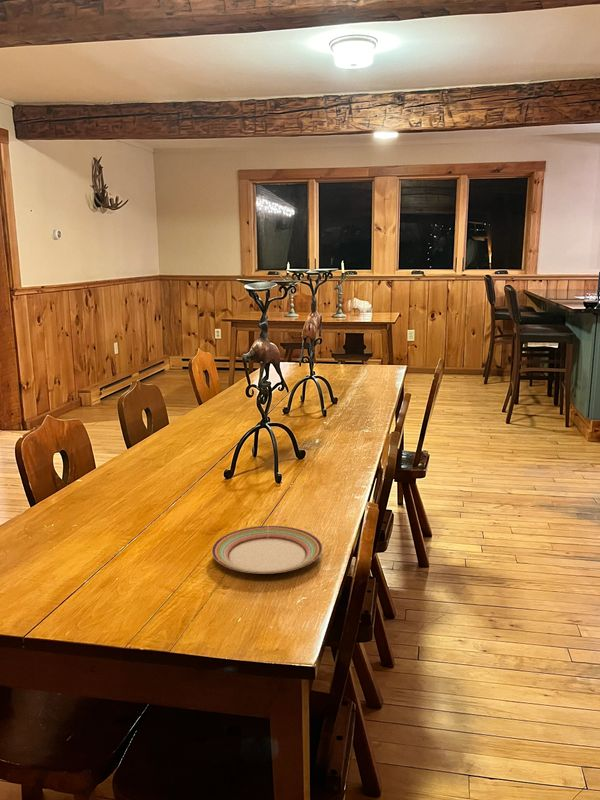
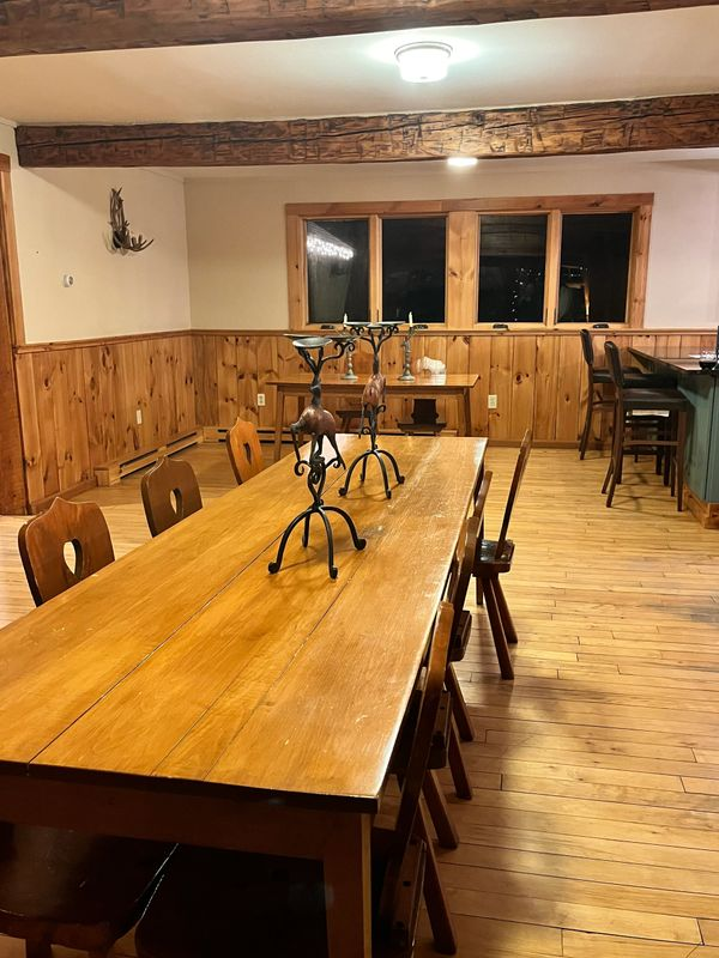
- plate (267, 551)
